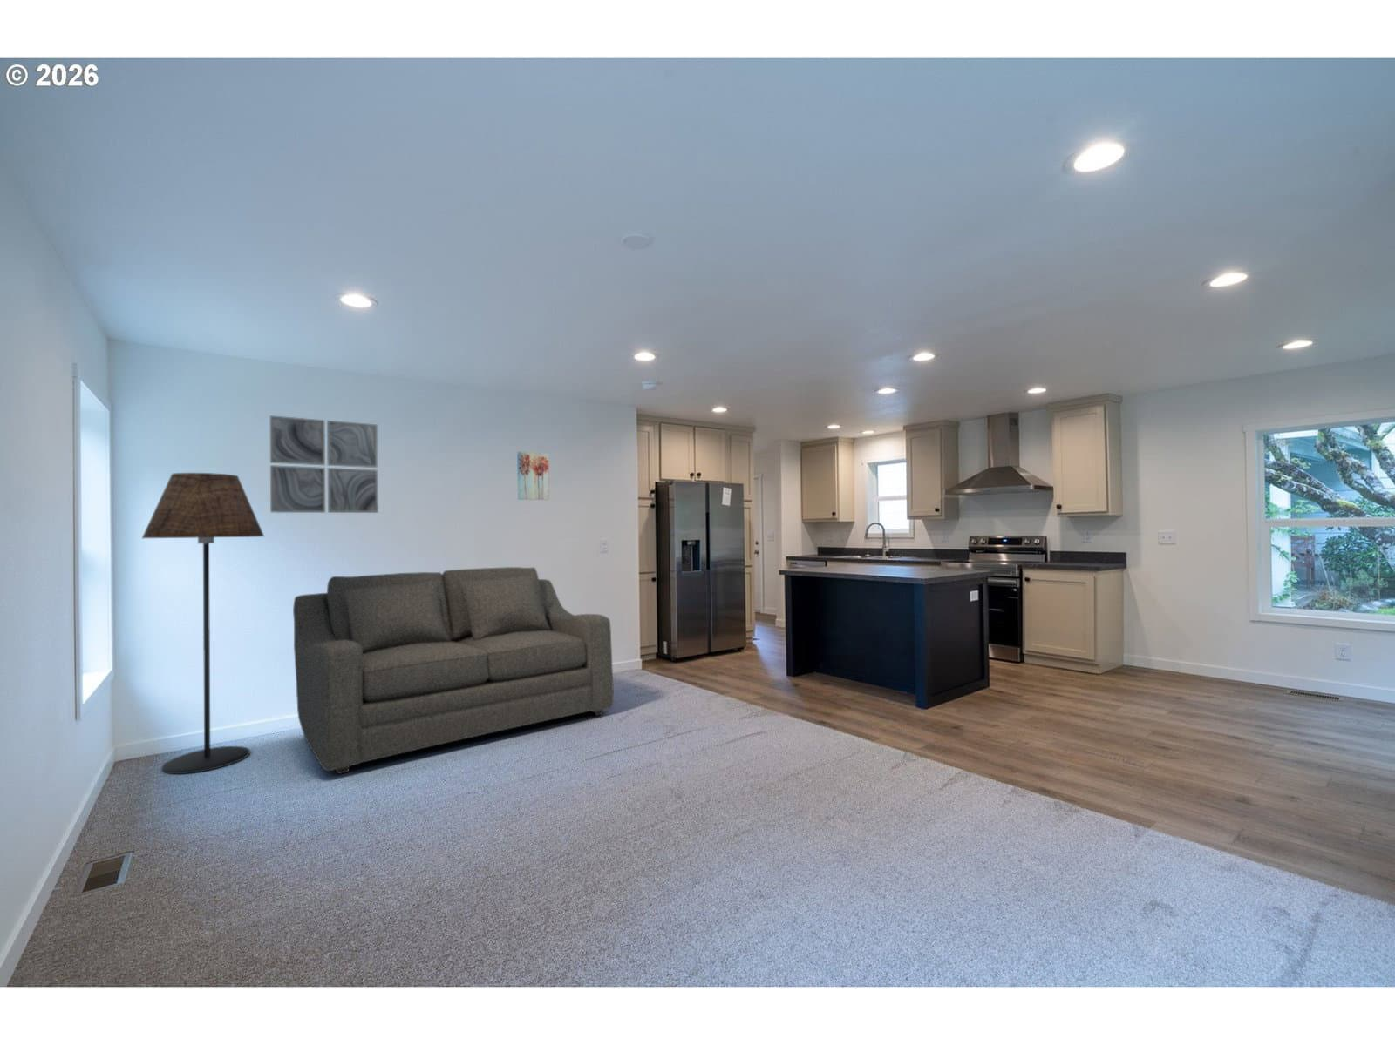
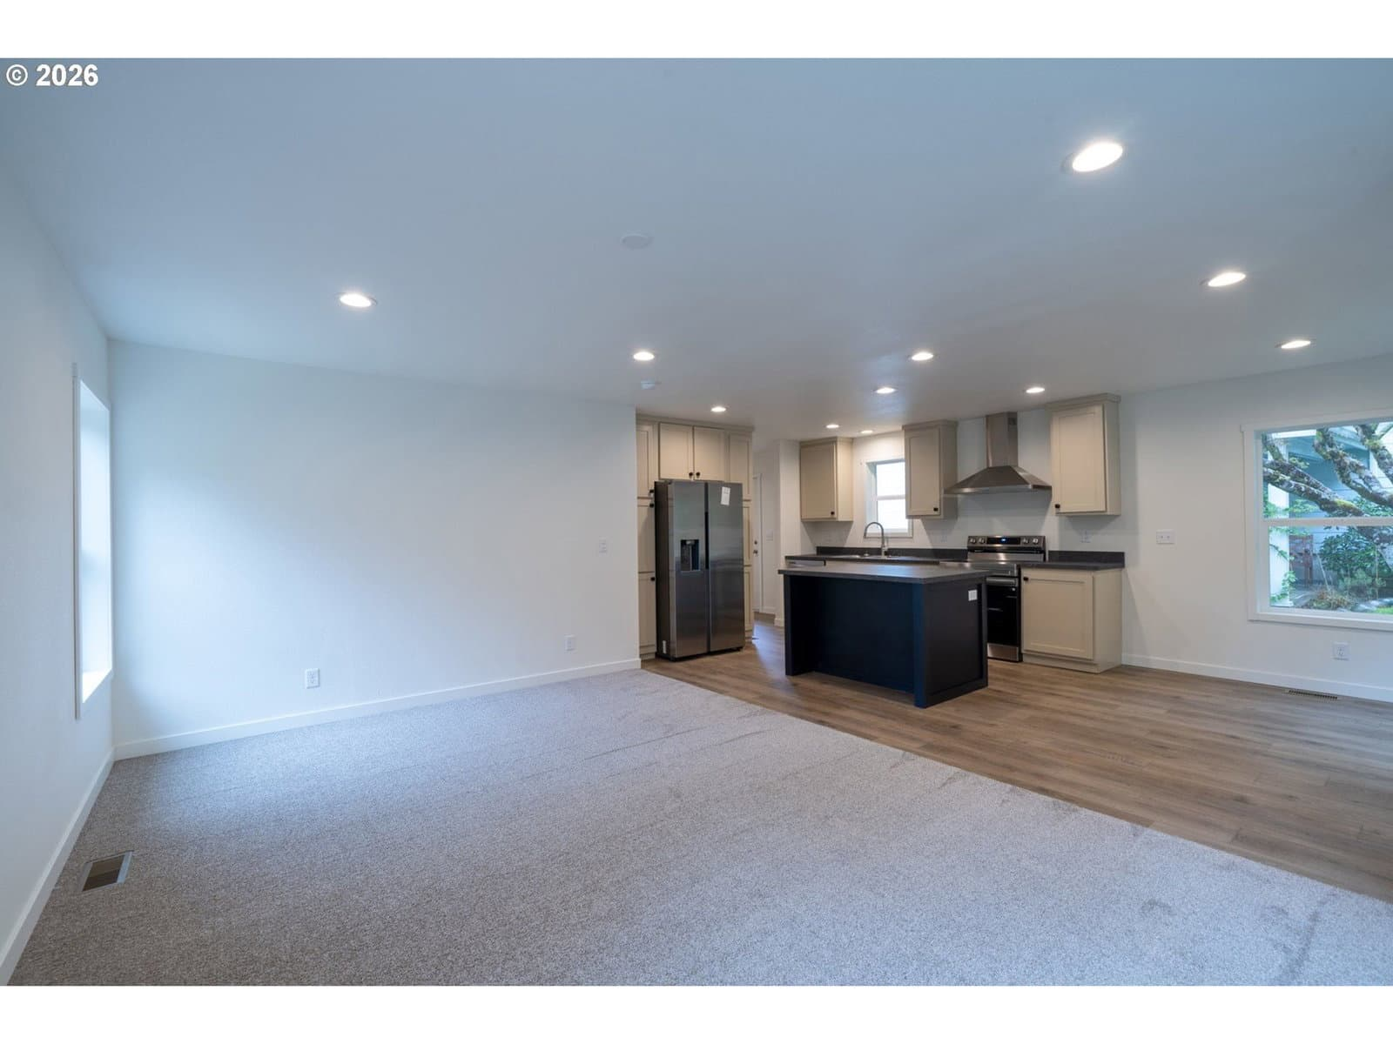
- sofa (459, 647)
- floor lamp (205, 617)
- wall art (533, 475)
- wall art (324, 468)
